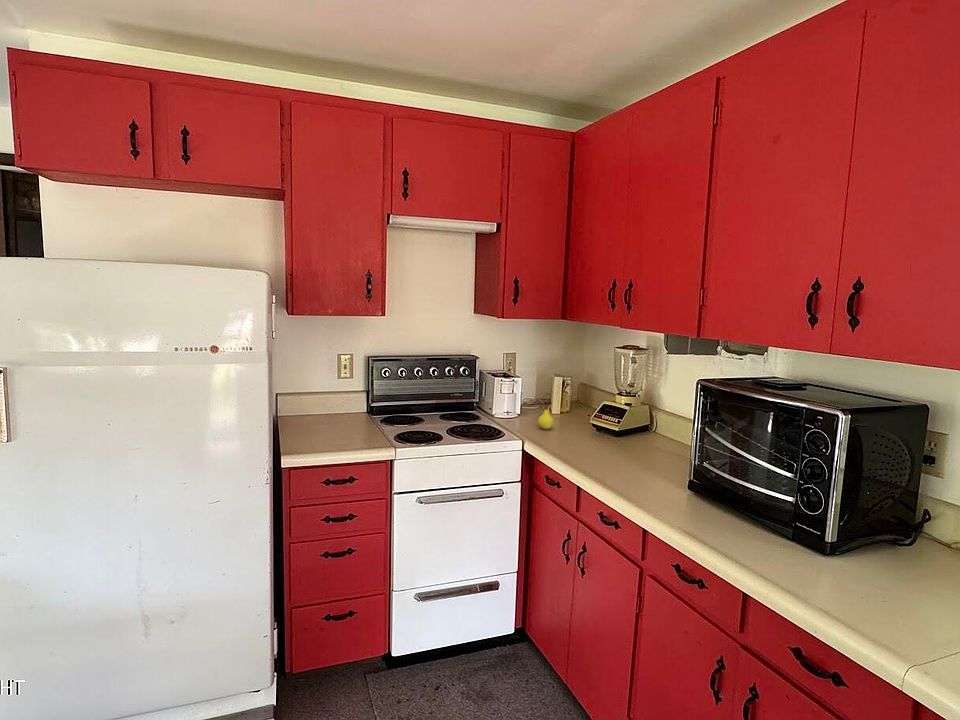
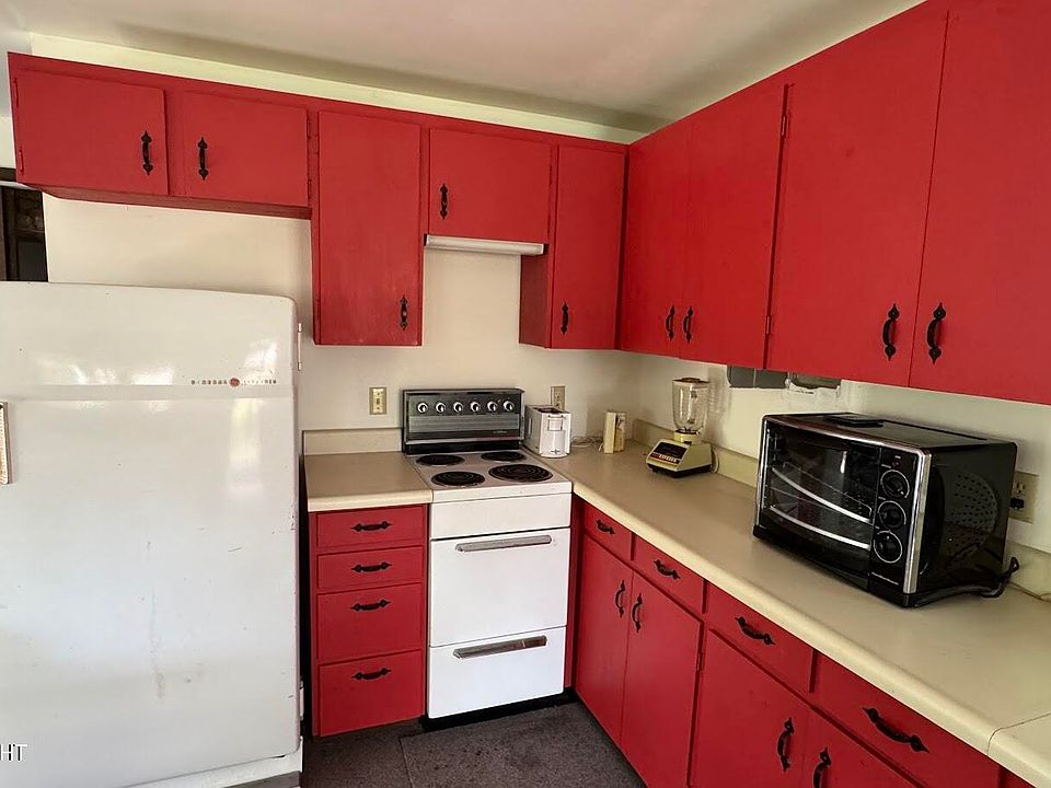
- fruit (546, 416)
